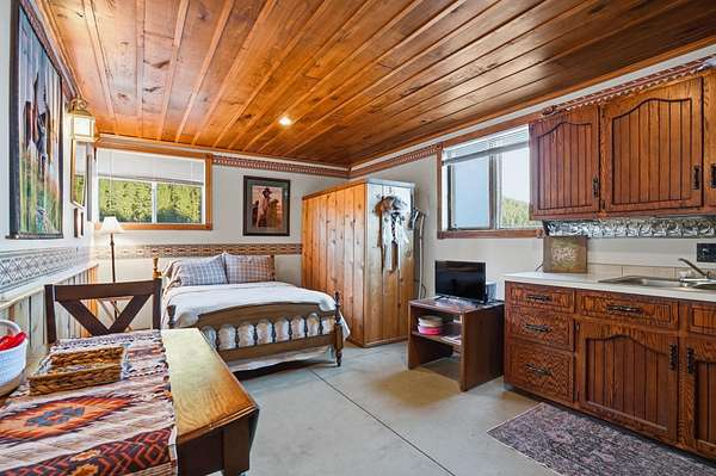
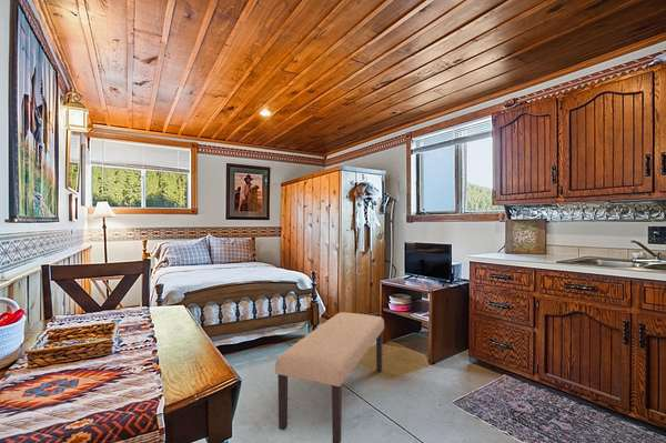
+ bench (339, 362)
